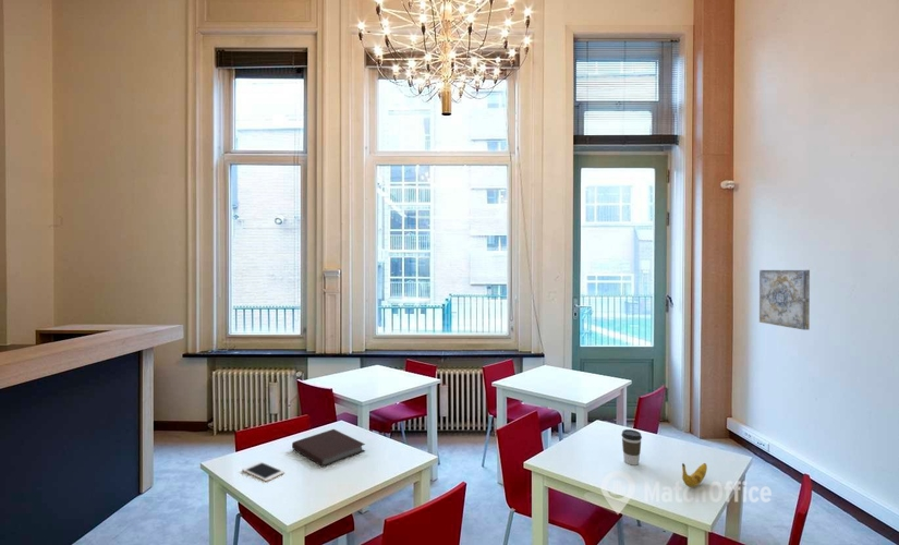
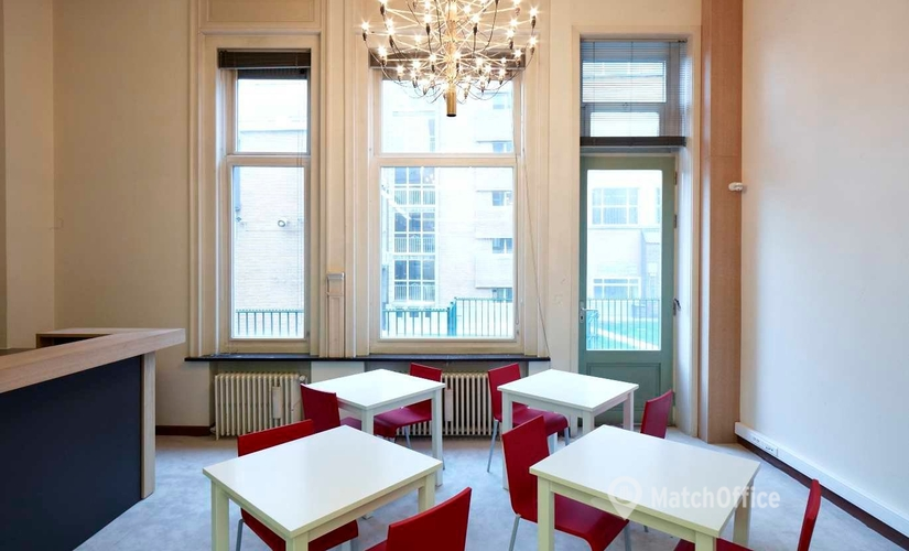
- banana (695, 471)
- notebook (328, 446)
- coffee cup (631, 447)
- wall art (782, 298)
- cell phone (263, 471)
